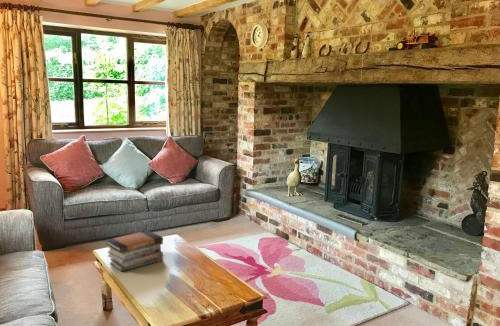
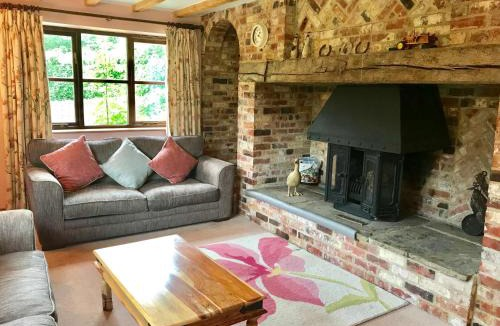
- book stack (135, 250)
